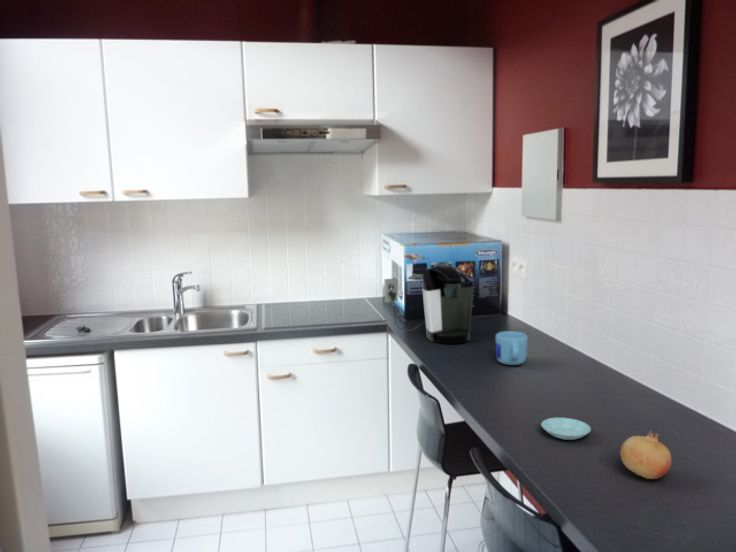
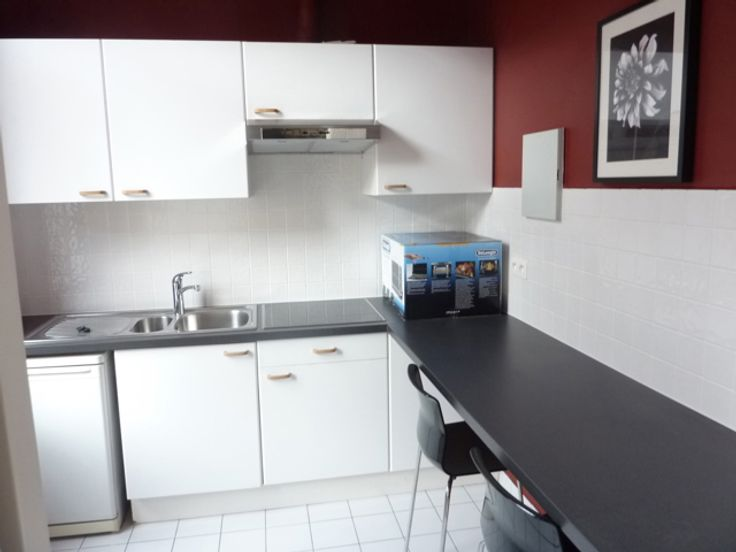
- coffee maker (433, 302)
- fruit (645, 454)
- saucer (565, 430)
- mug (511, 350)
